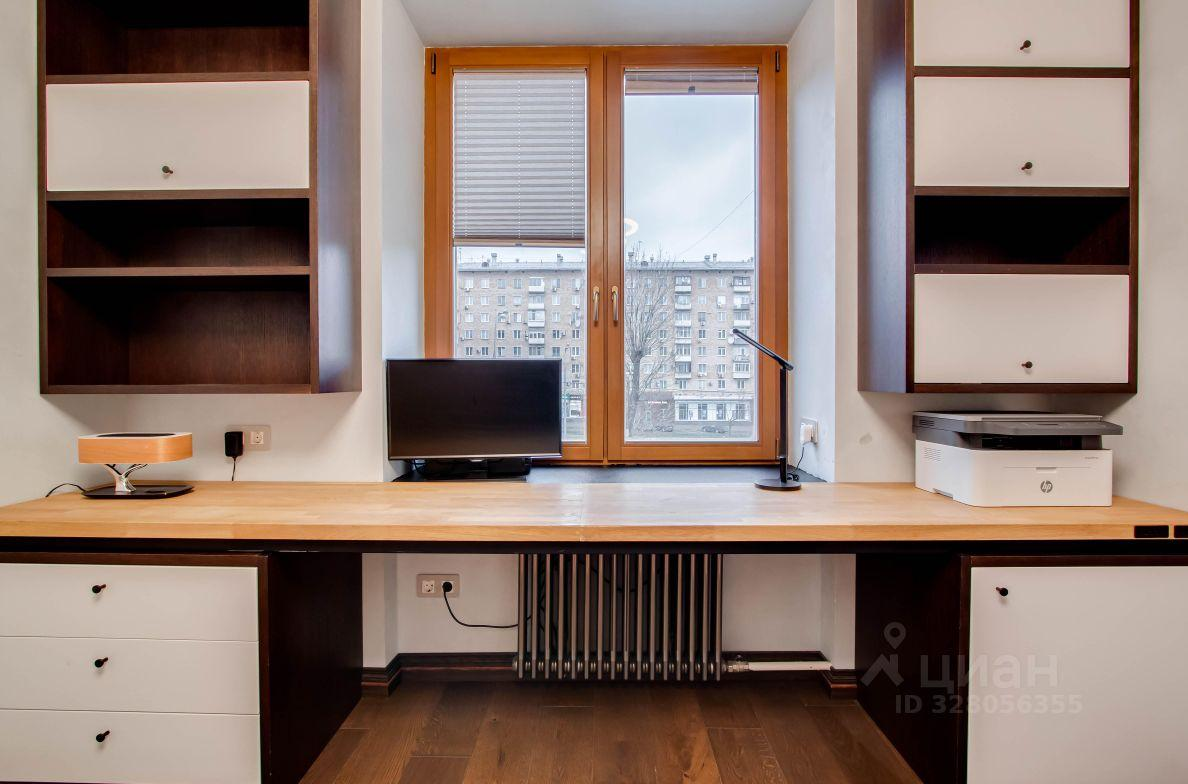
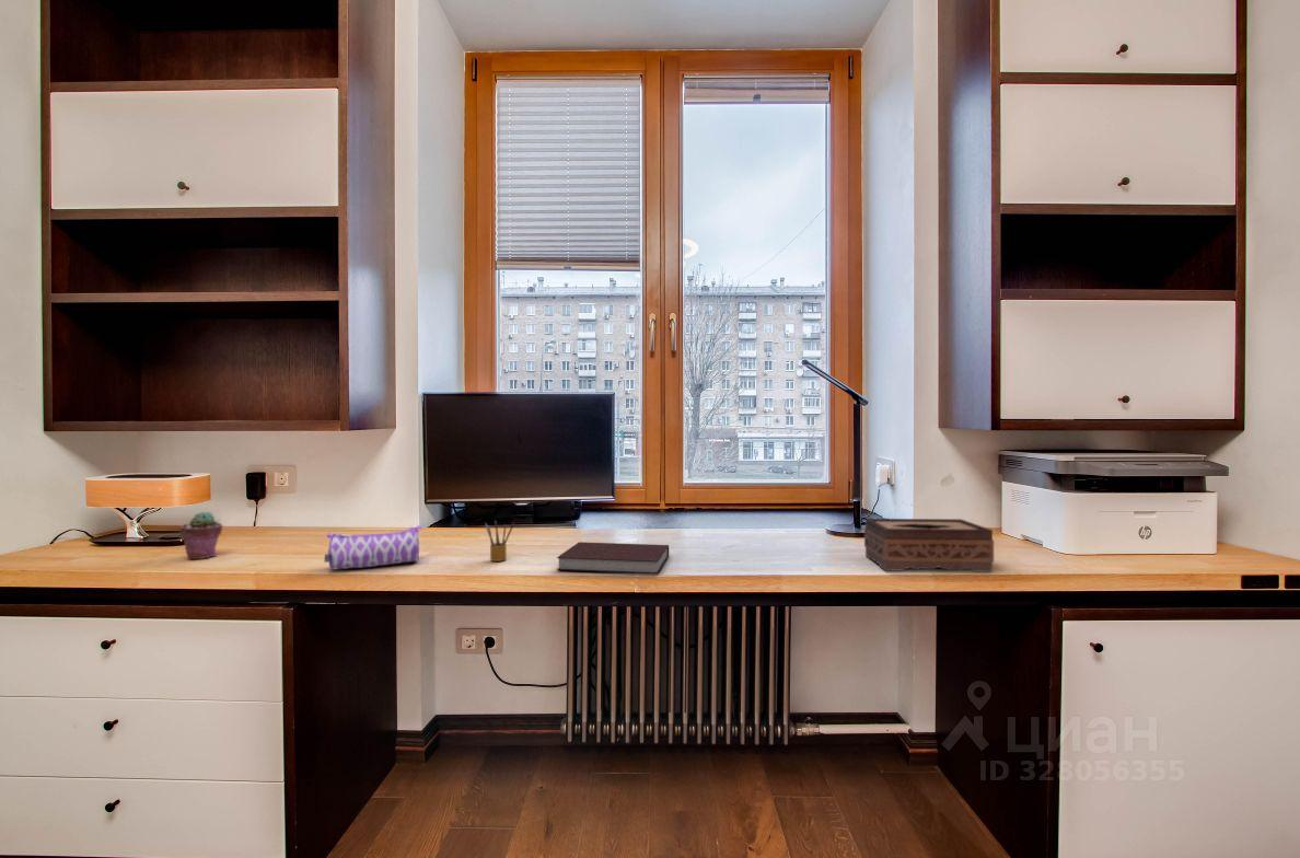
+ tissue box (925, 543)
+ pencil case (374, 546)
+ notebook (615, 556)
+ pencil box (498, 540)
+ potted succulent (201, 534)
